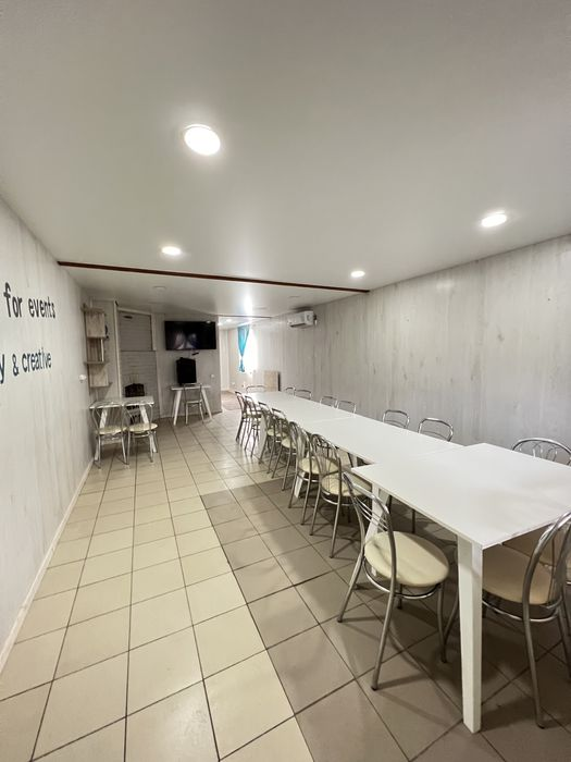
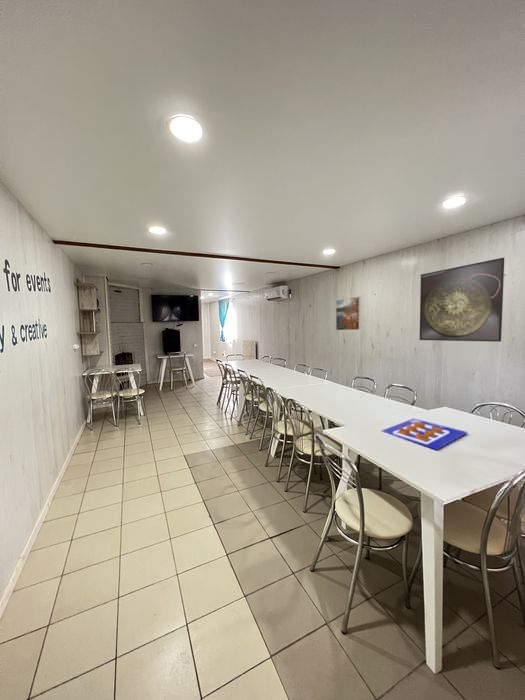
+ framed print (456, 304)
+ poster (423, 428)
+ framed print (347, 314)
